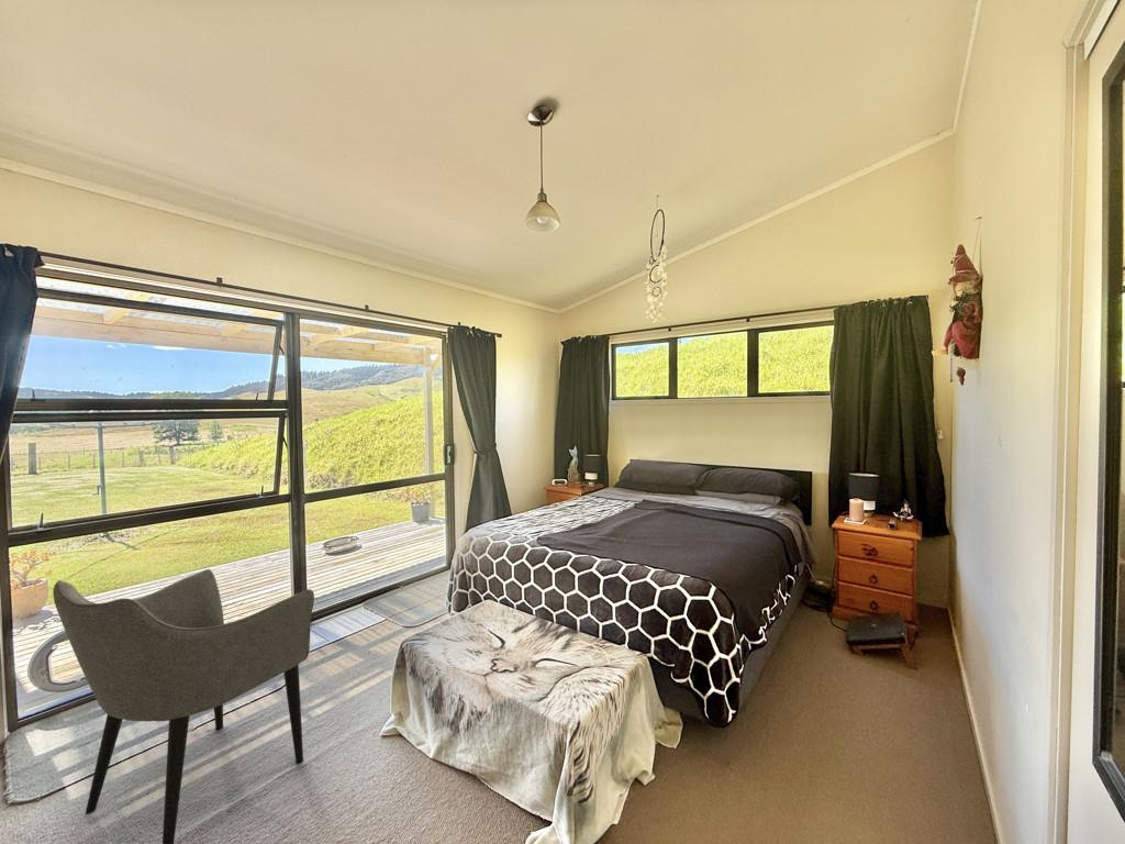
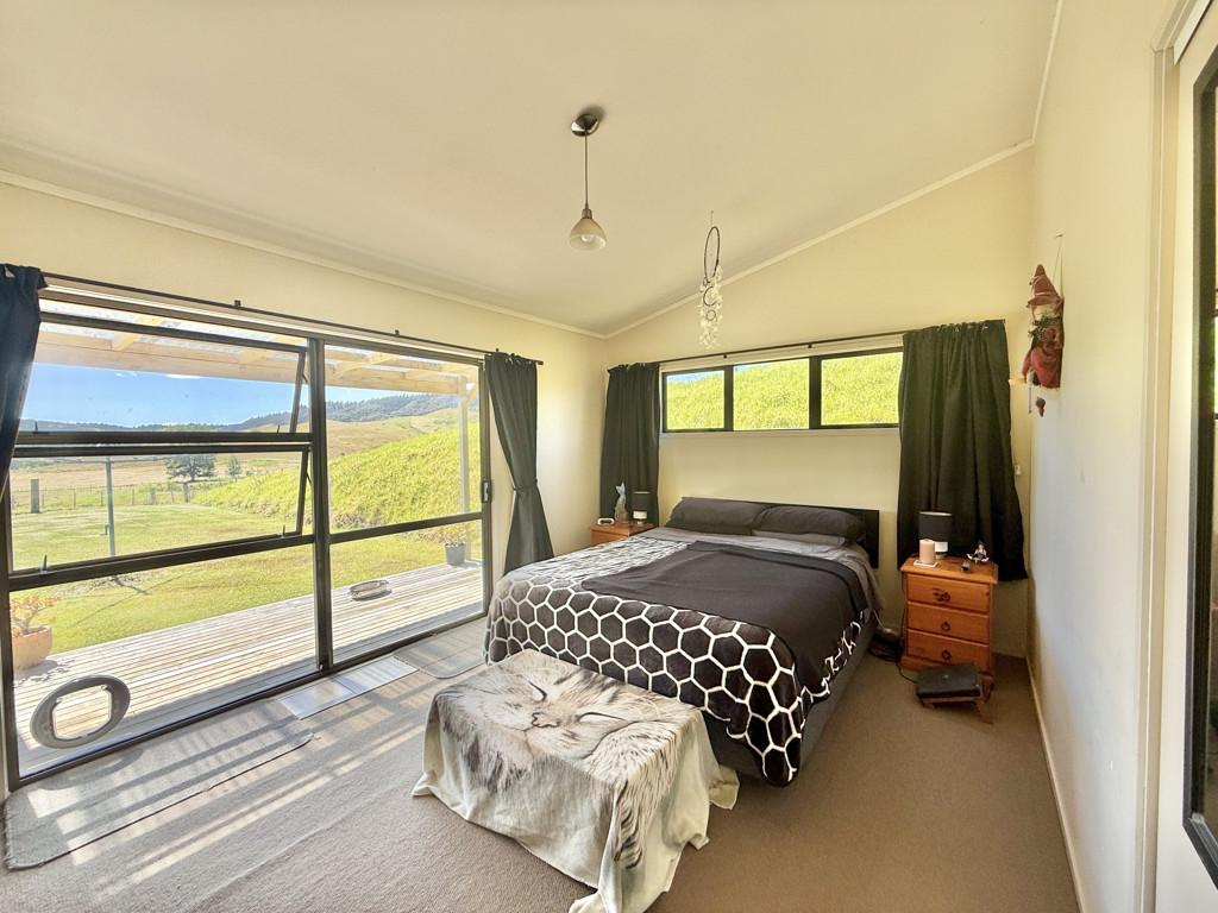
- armchair (204, 669)
